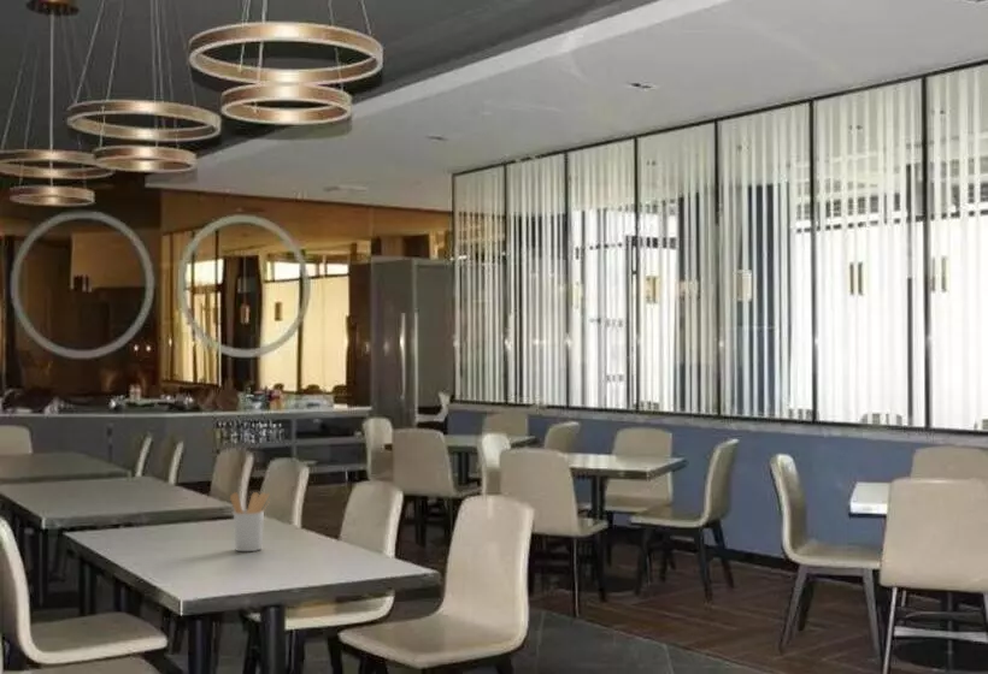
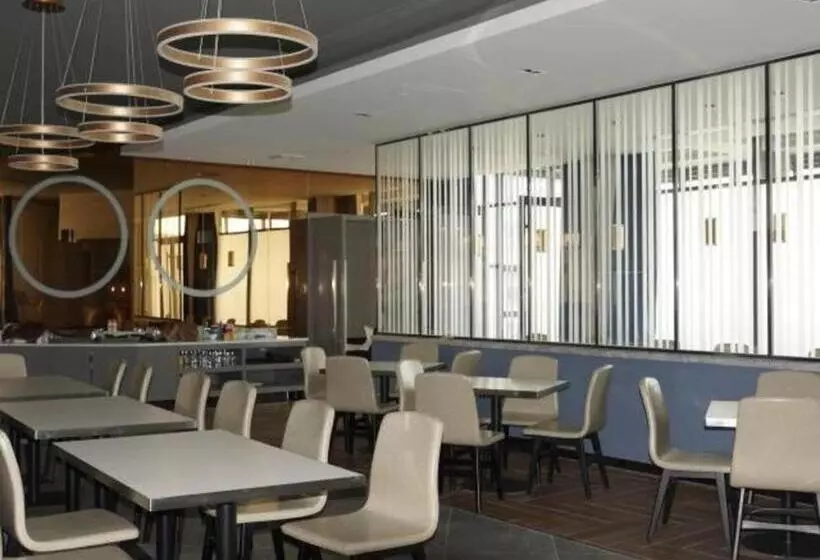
- utensil holder (252, 520)
